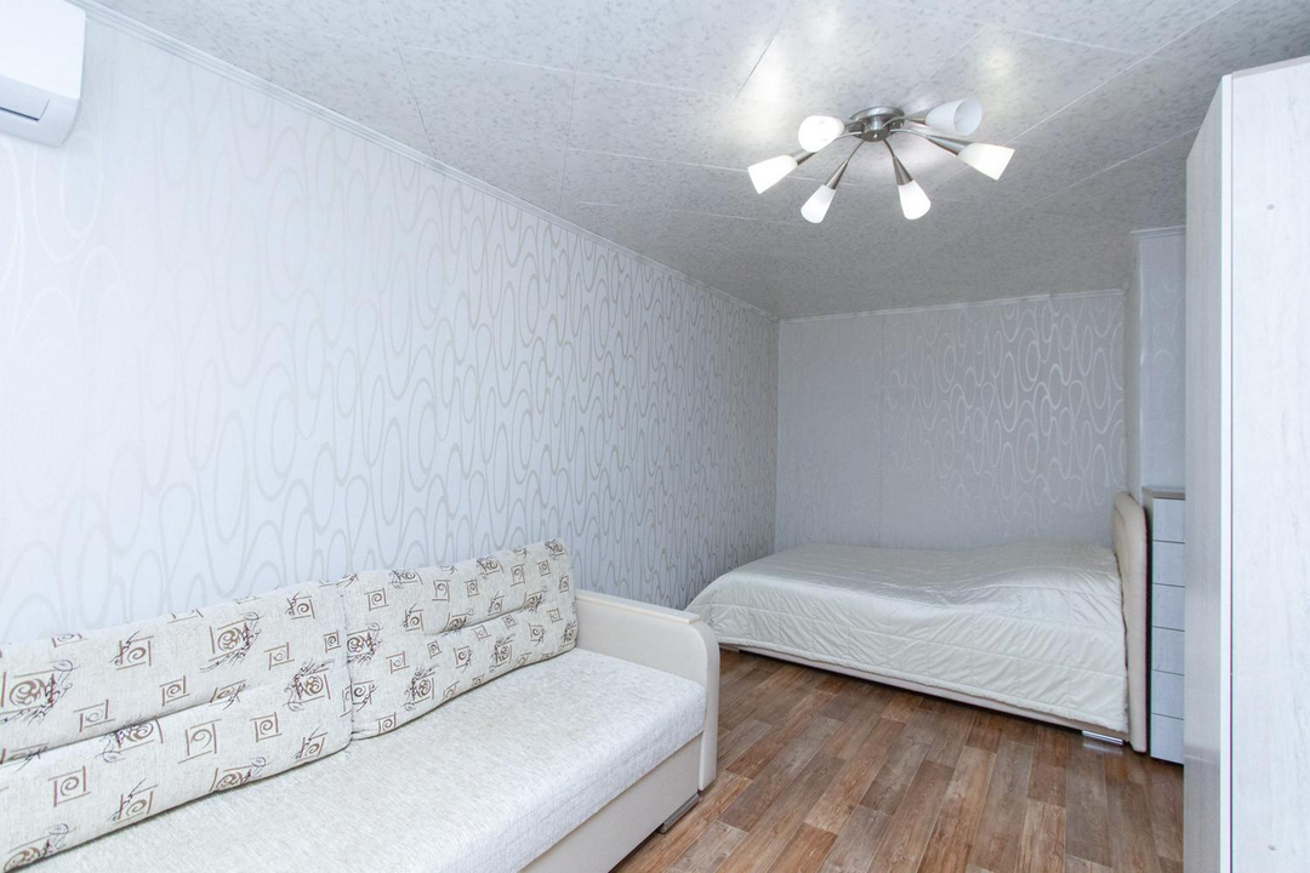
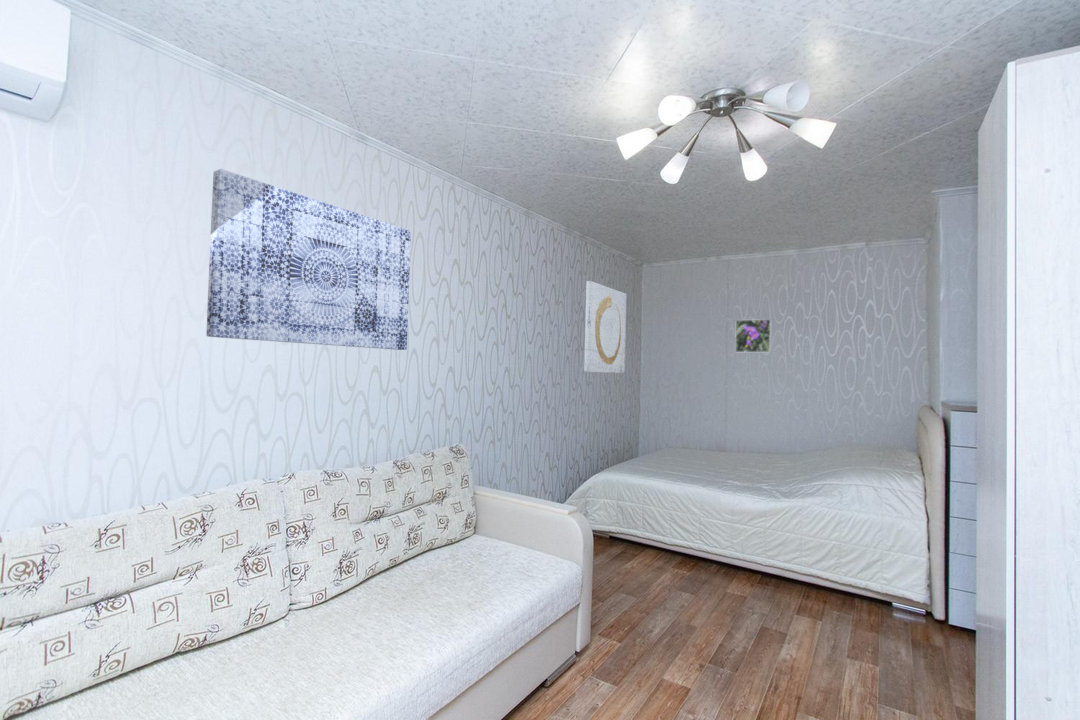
+ wall art (325, 275)
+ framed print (752, 336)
+ wall art (606, 330)
